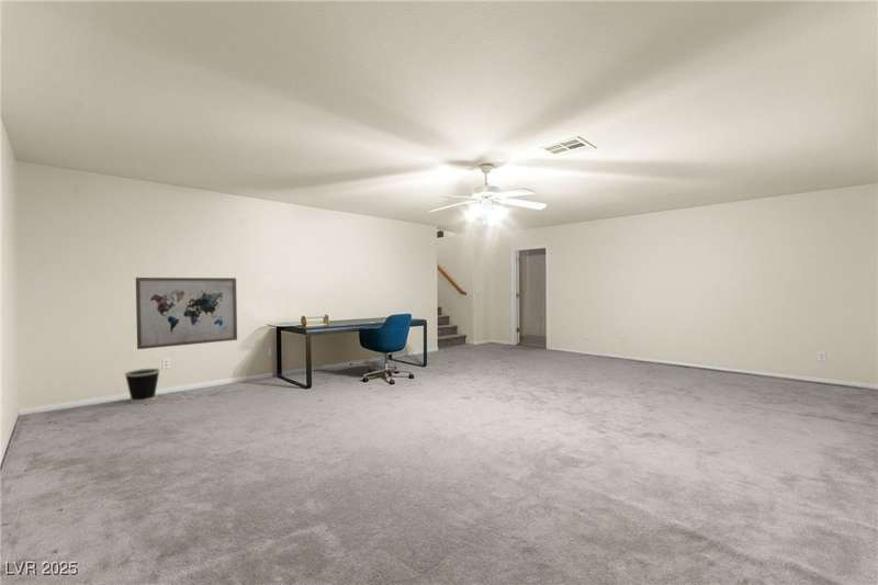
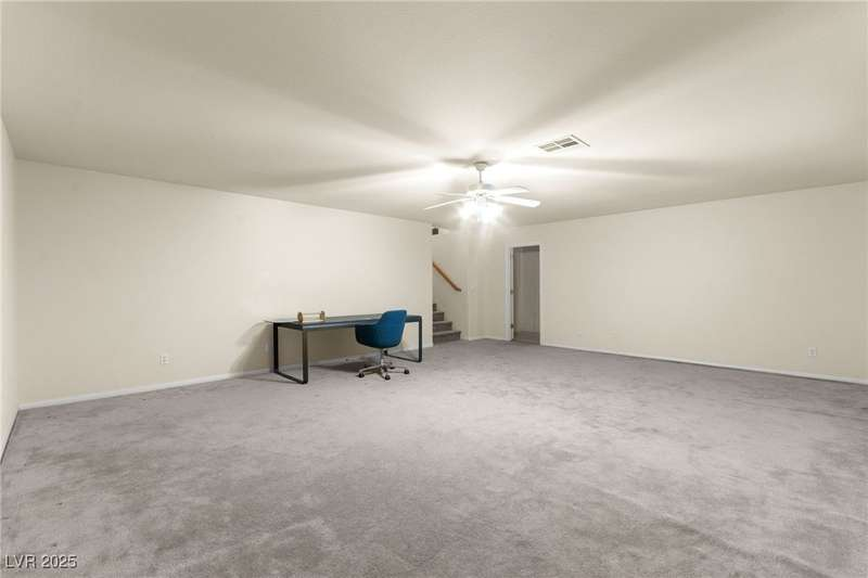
- wastebasket (143, 385)
- wall art (190, 311)
